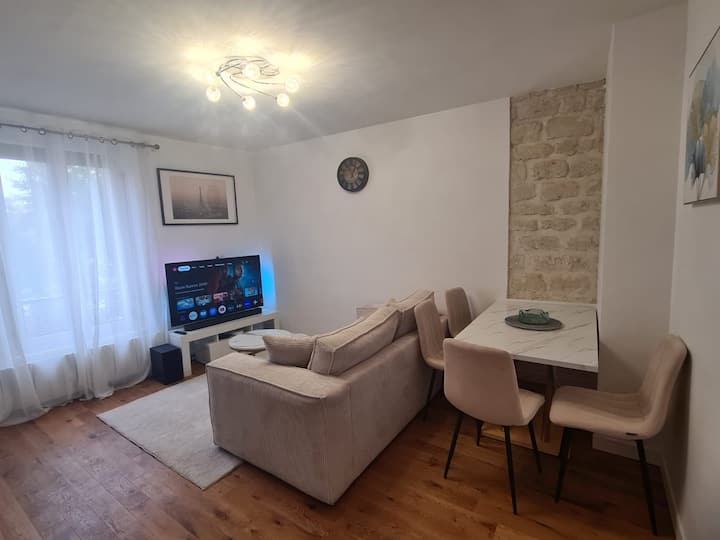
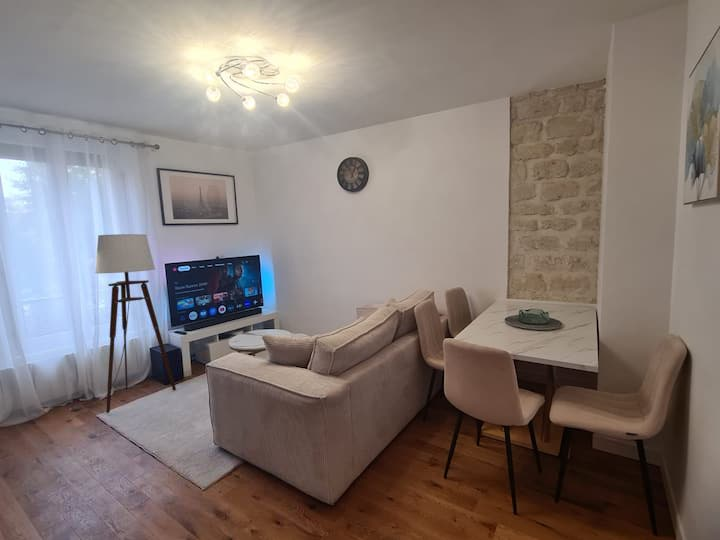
+ floor lamp (116, 318)
